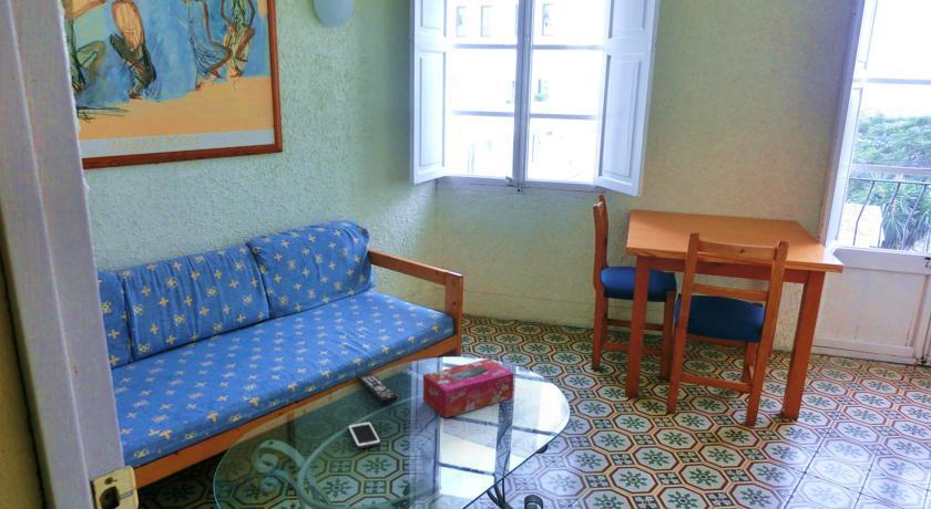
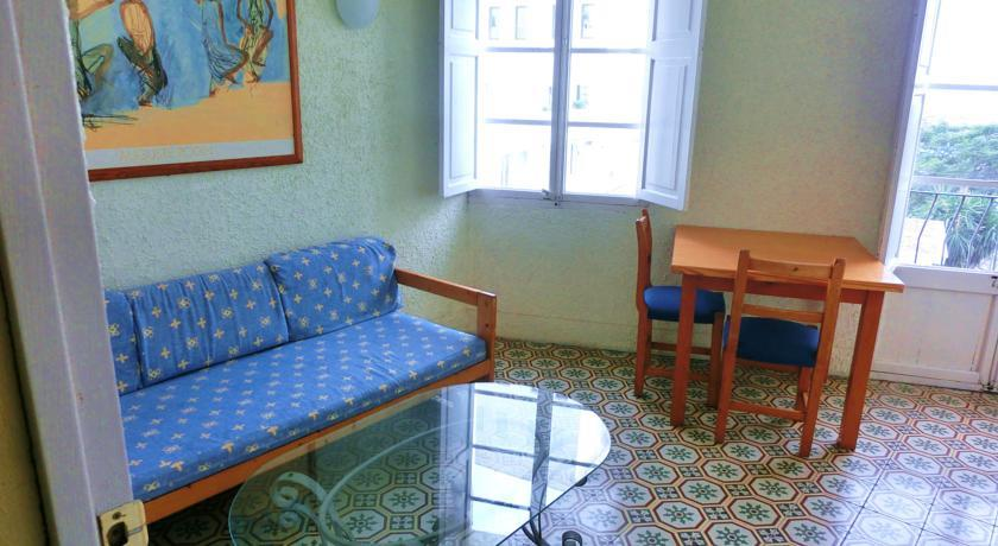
- cell phone (364, 434)
- remote control (376, 387)
- tissue box (468, 386)
